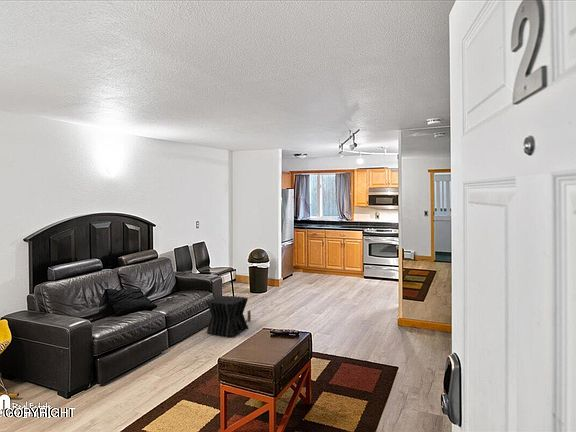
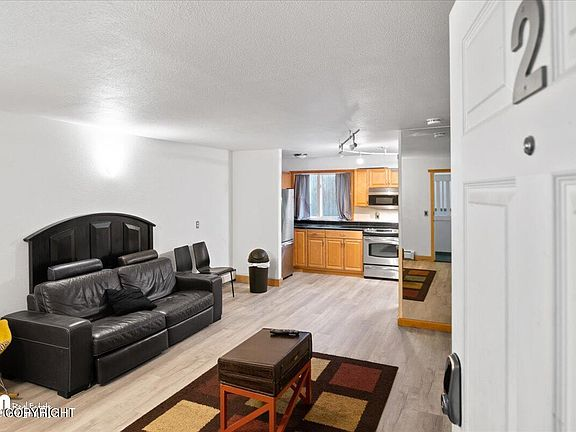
- side table (231, 312)
